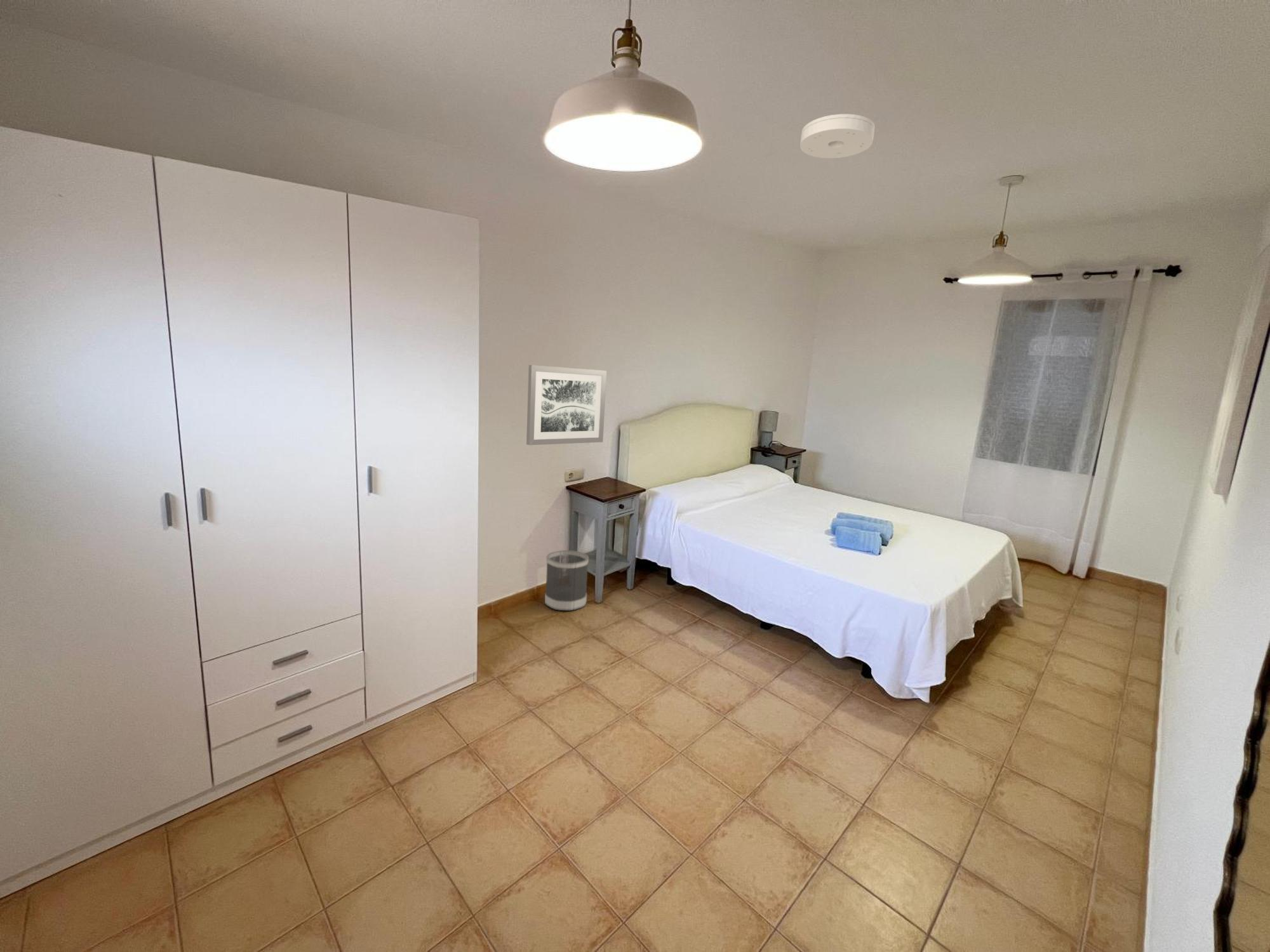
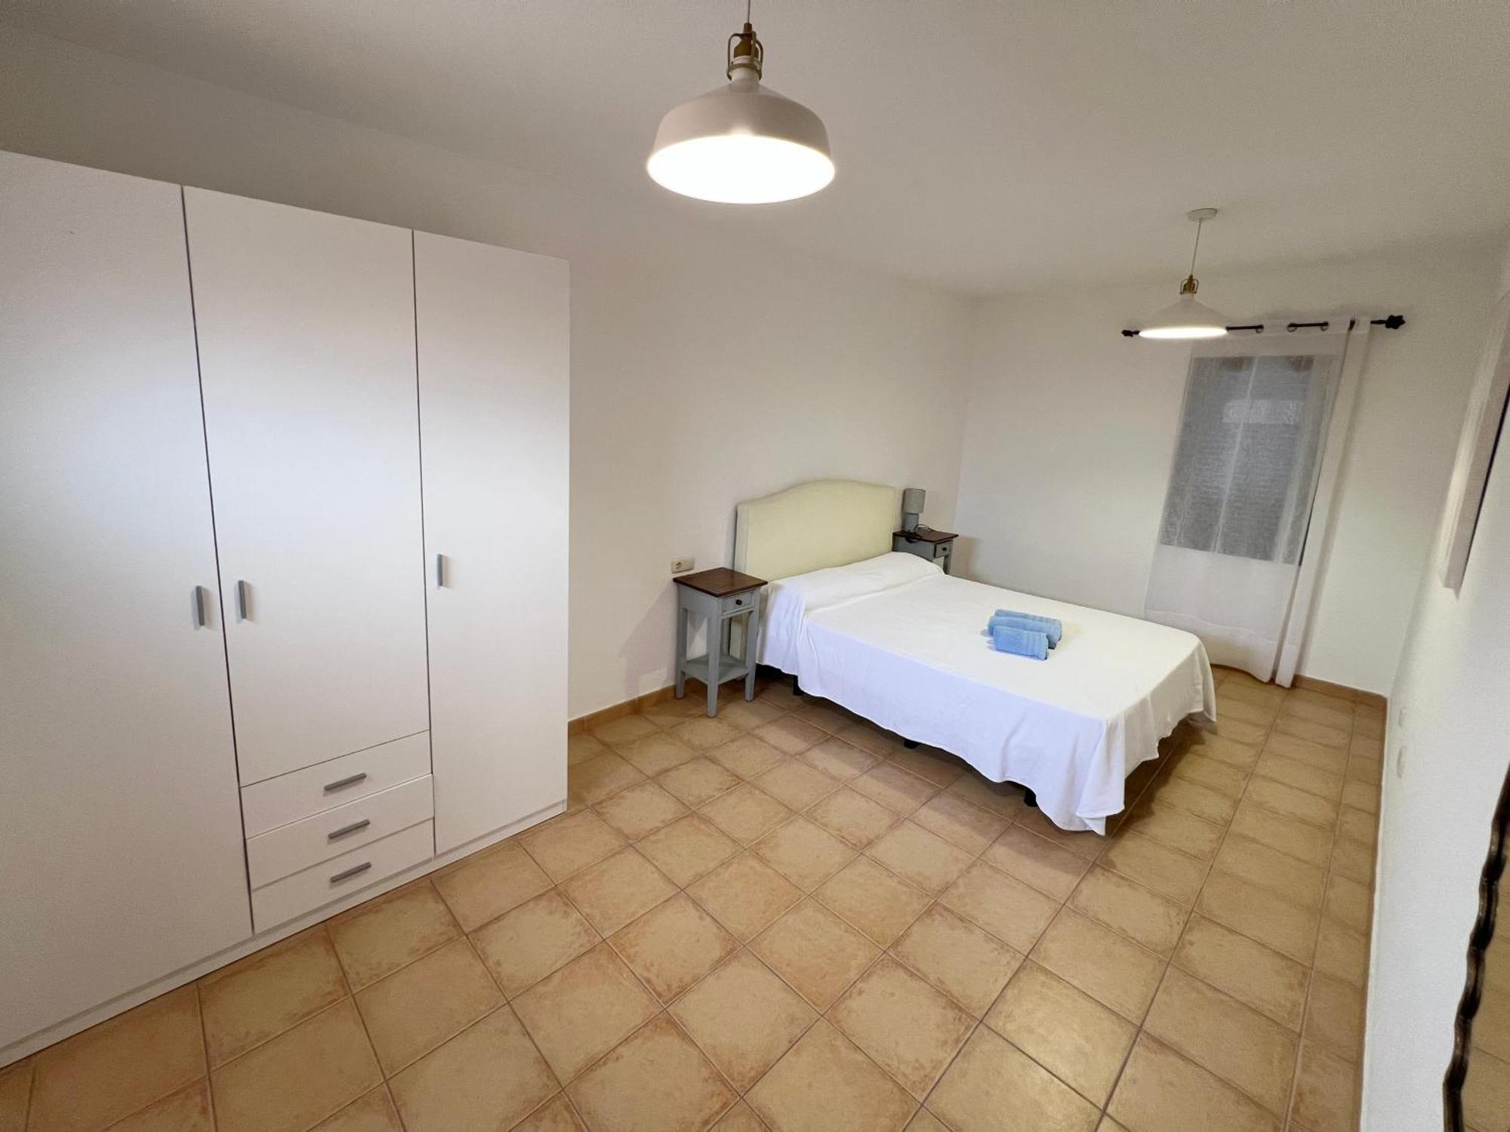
- wall art (568, 406)
- wastebasket (566, 579)
- smoke detector (836, 137)
